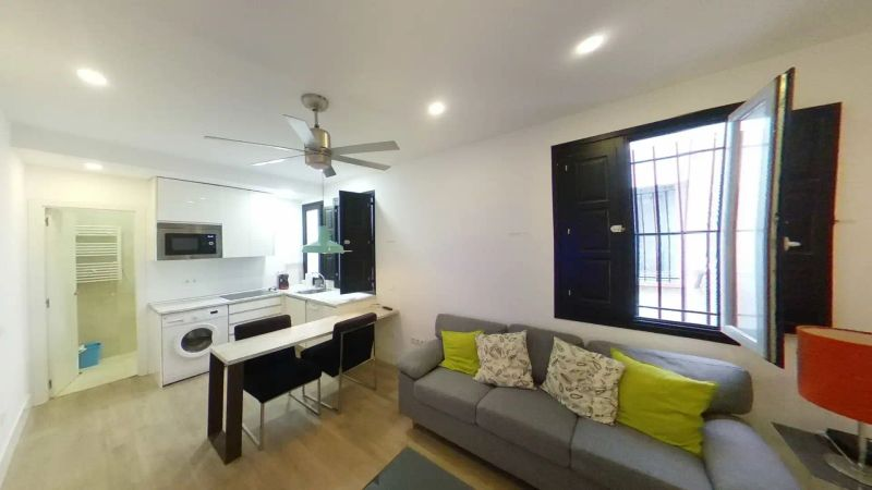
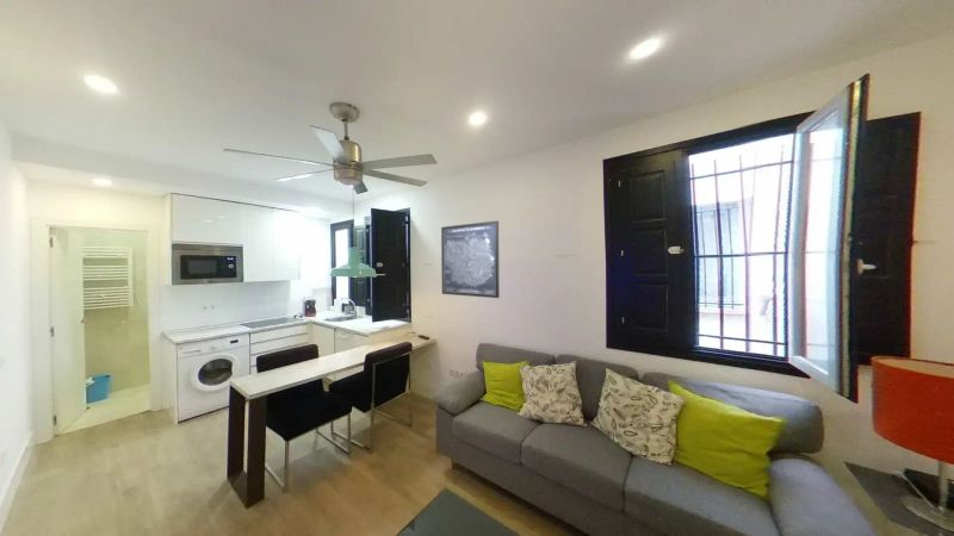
+ wall art (467, 260)
